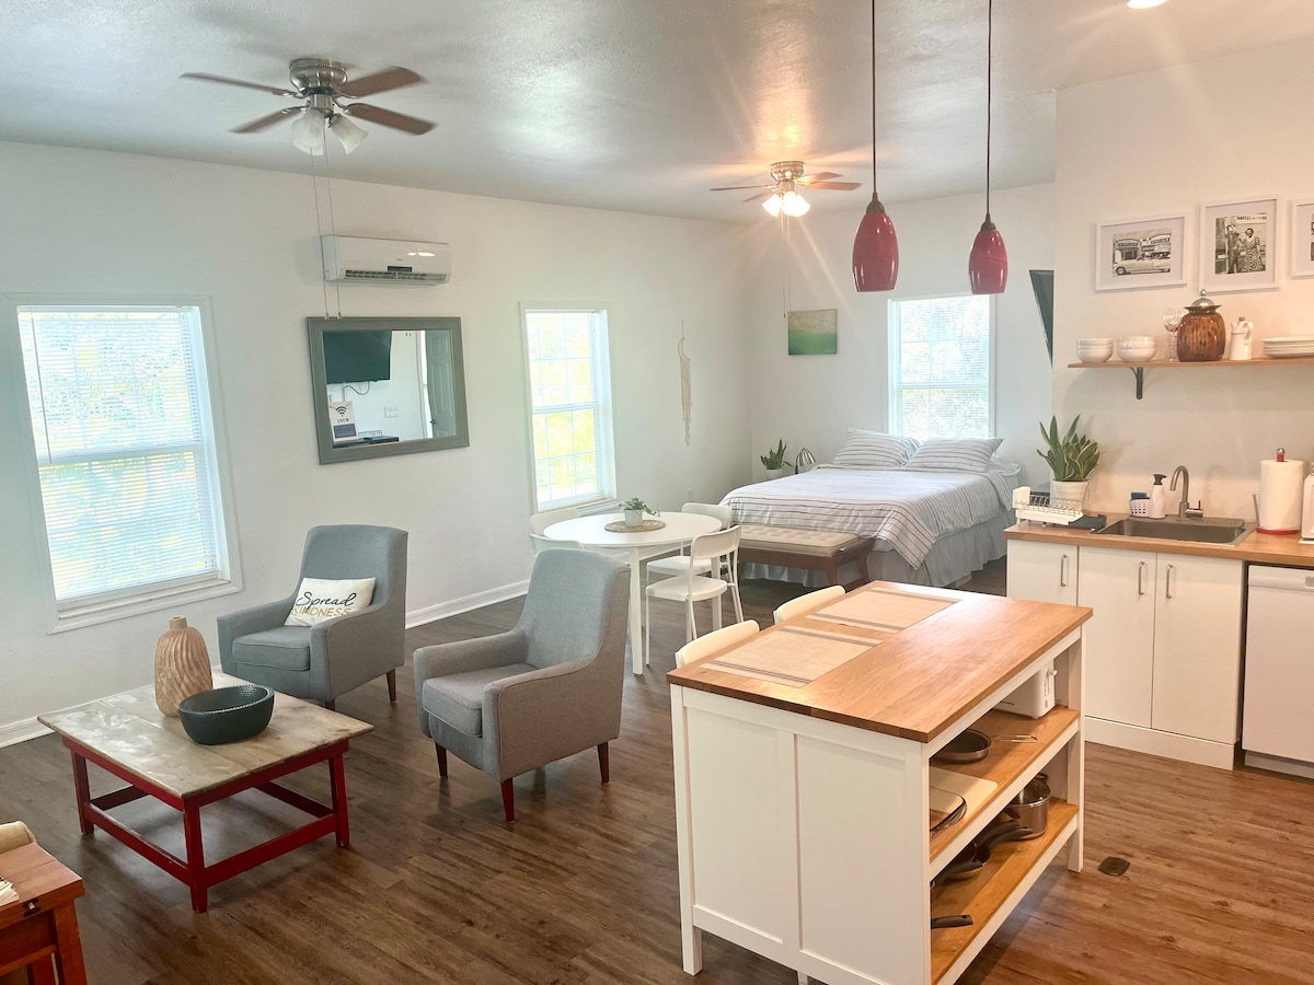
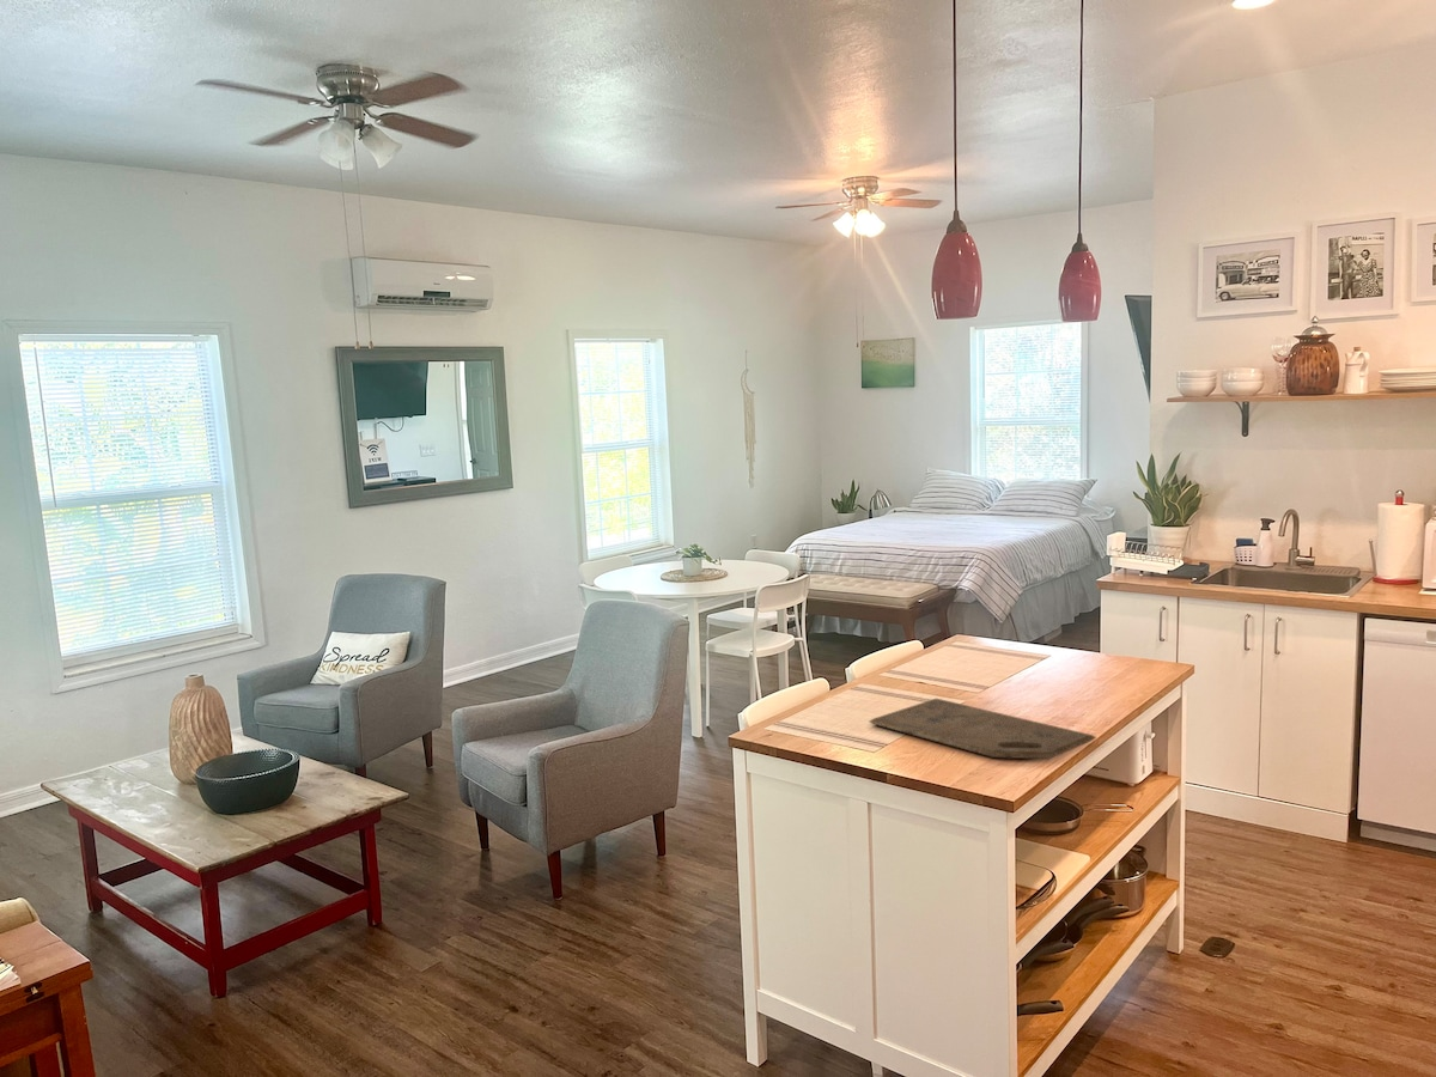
+ cutting board (978, 729)
